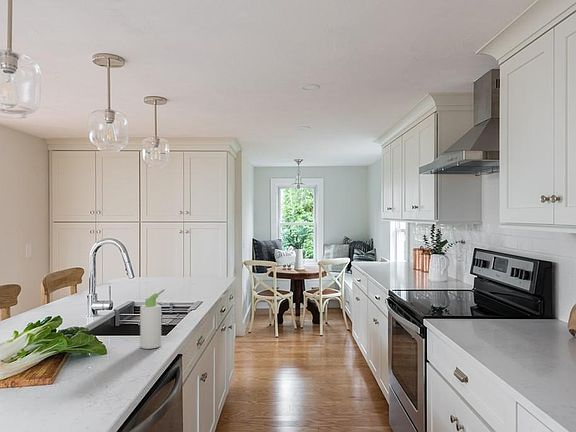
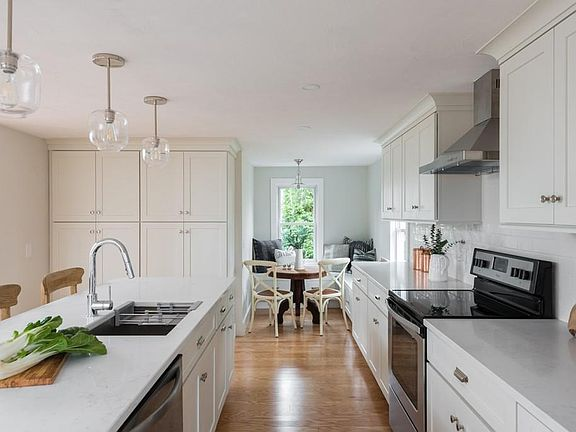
- bottle (152, 318)
